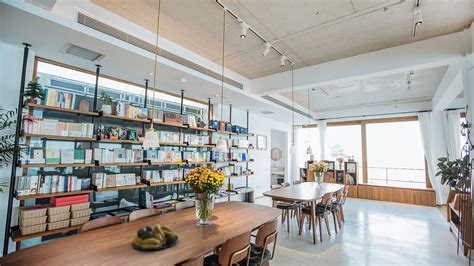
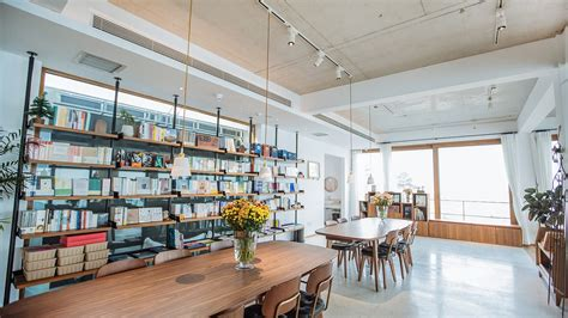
- fruit bowl (155, 234)
